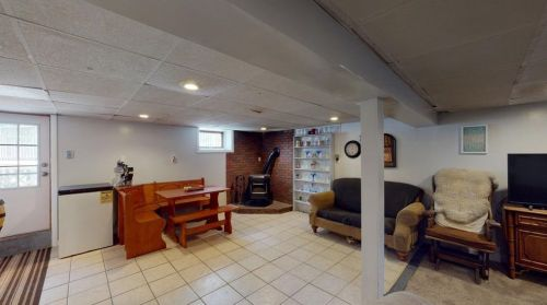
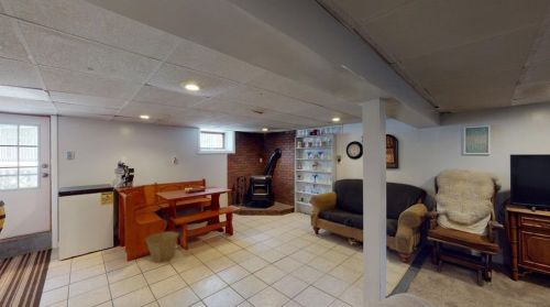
+ basket (162, 246)
